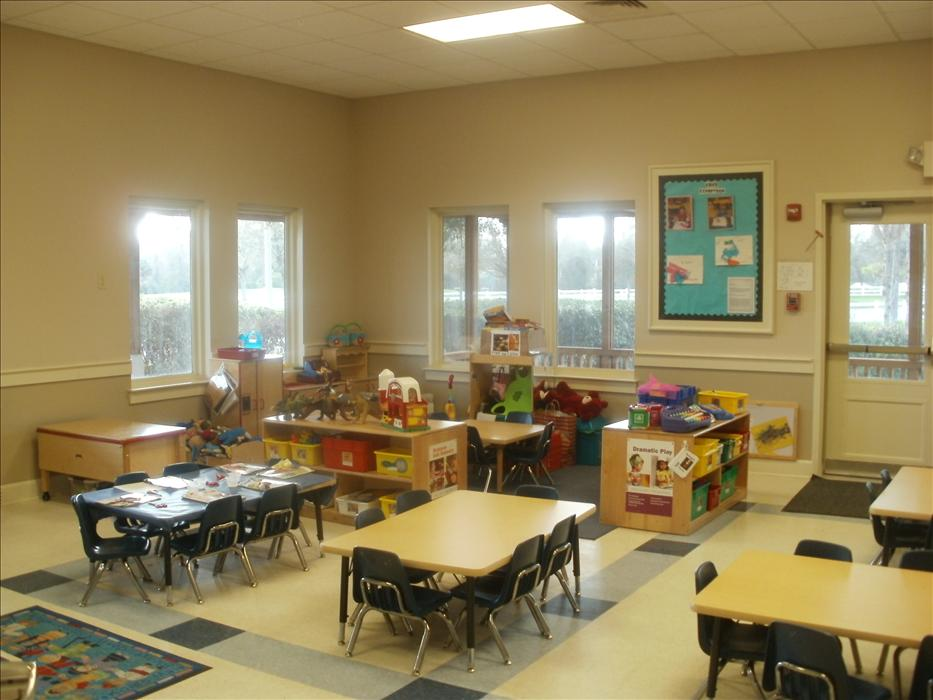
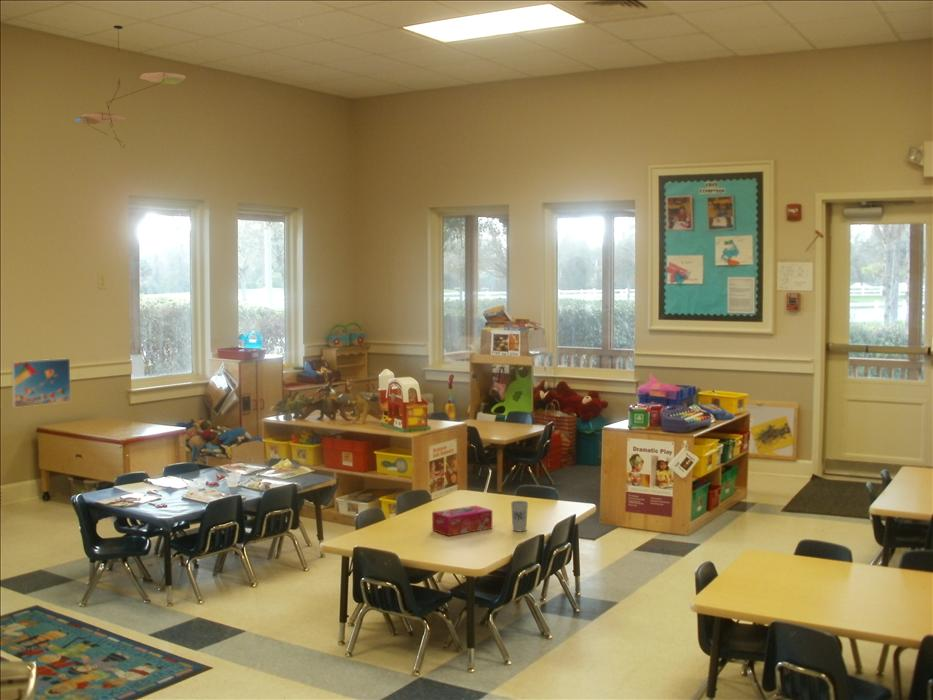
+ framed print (41, 382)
+ ceiling mobile (131, 93)
+ tissue box (462, 520)
+ cup (519, 516)
